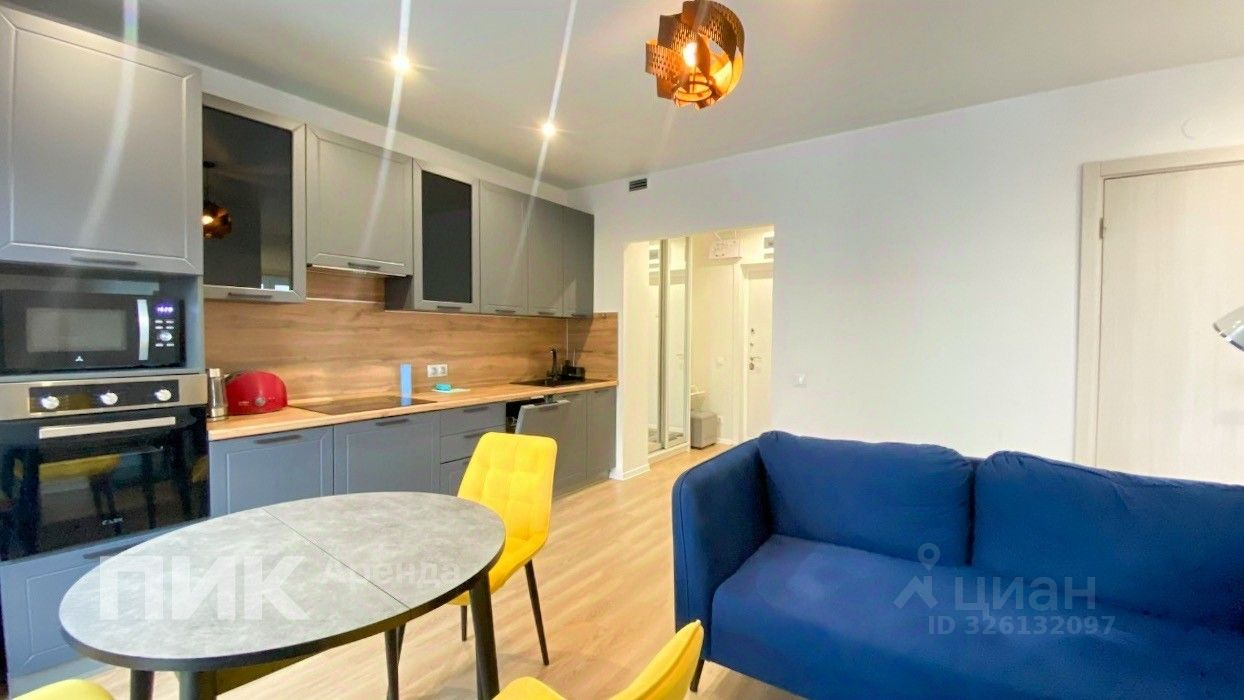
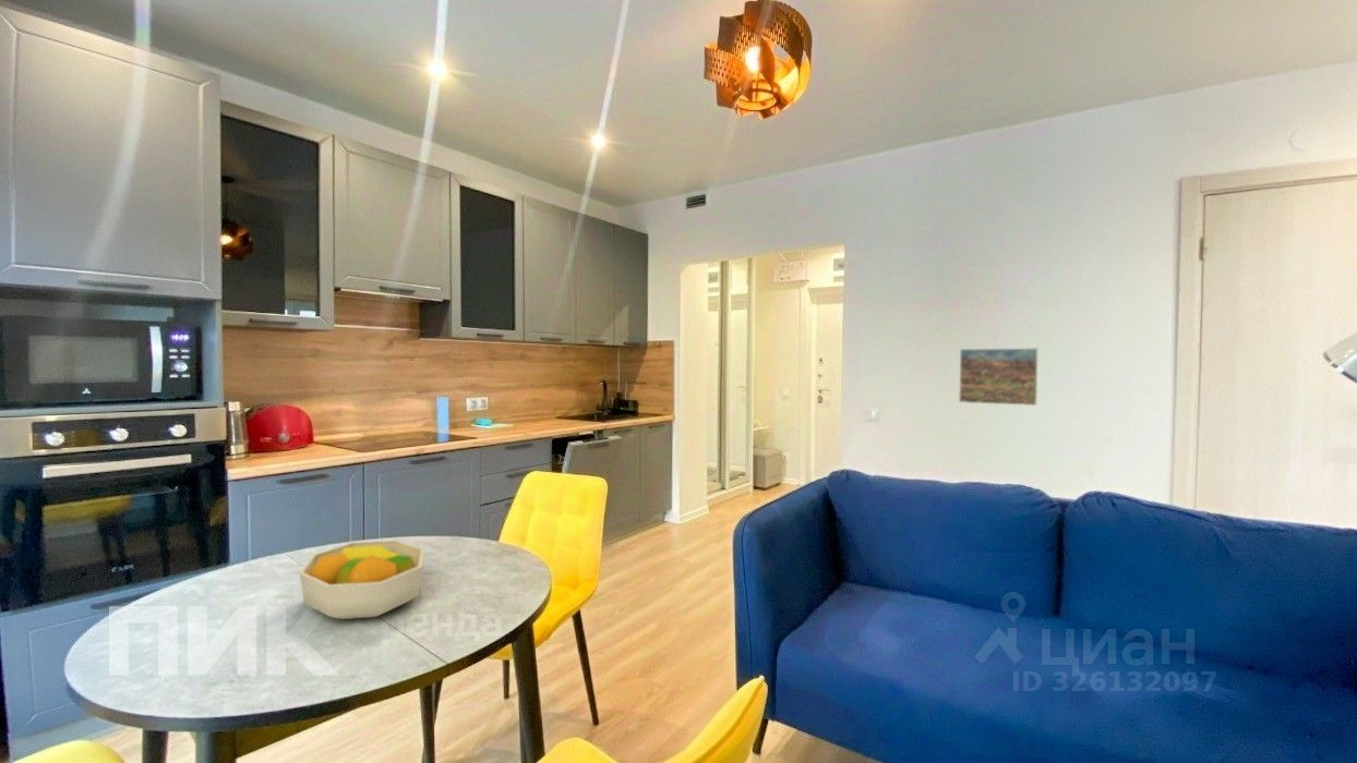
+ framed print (997, 376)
+ fruit bowl (365, 570)
